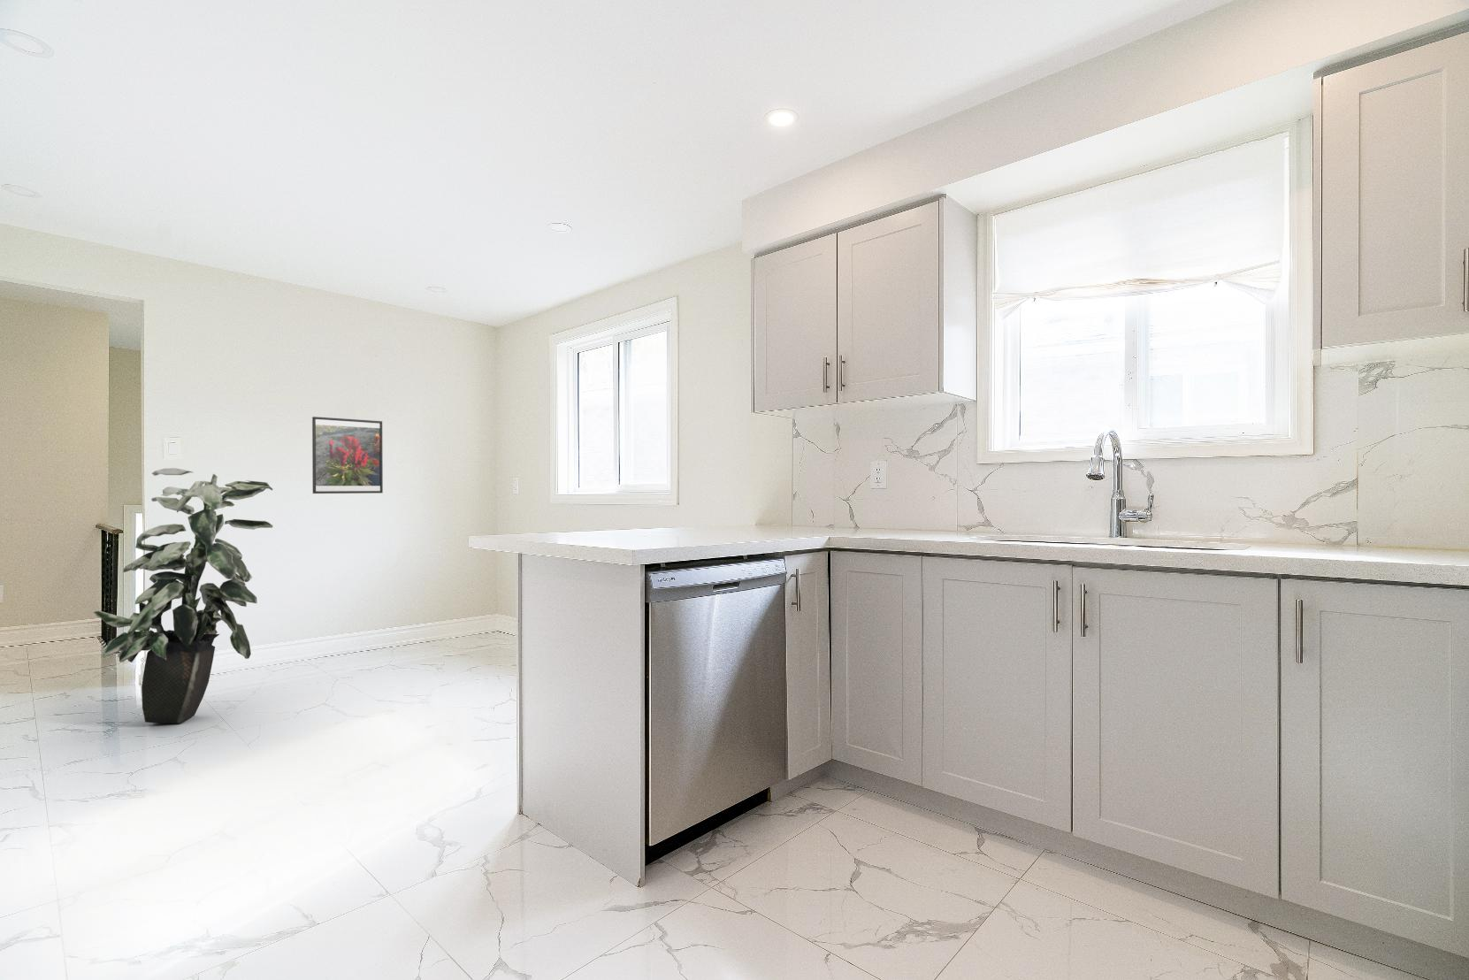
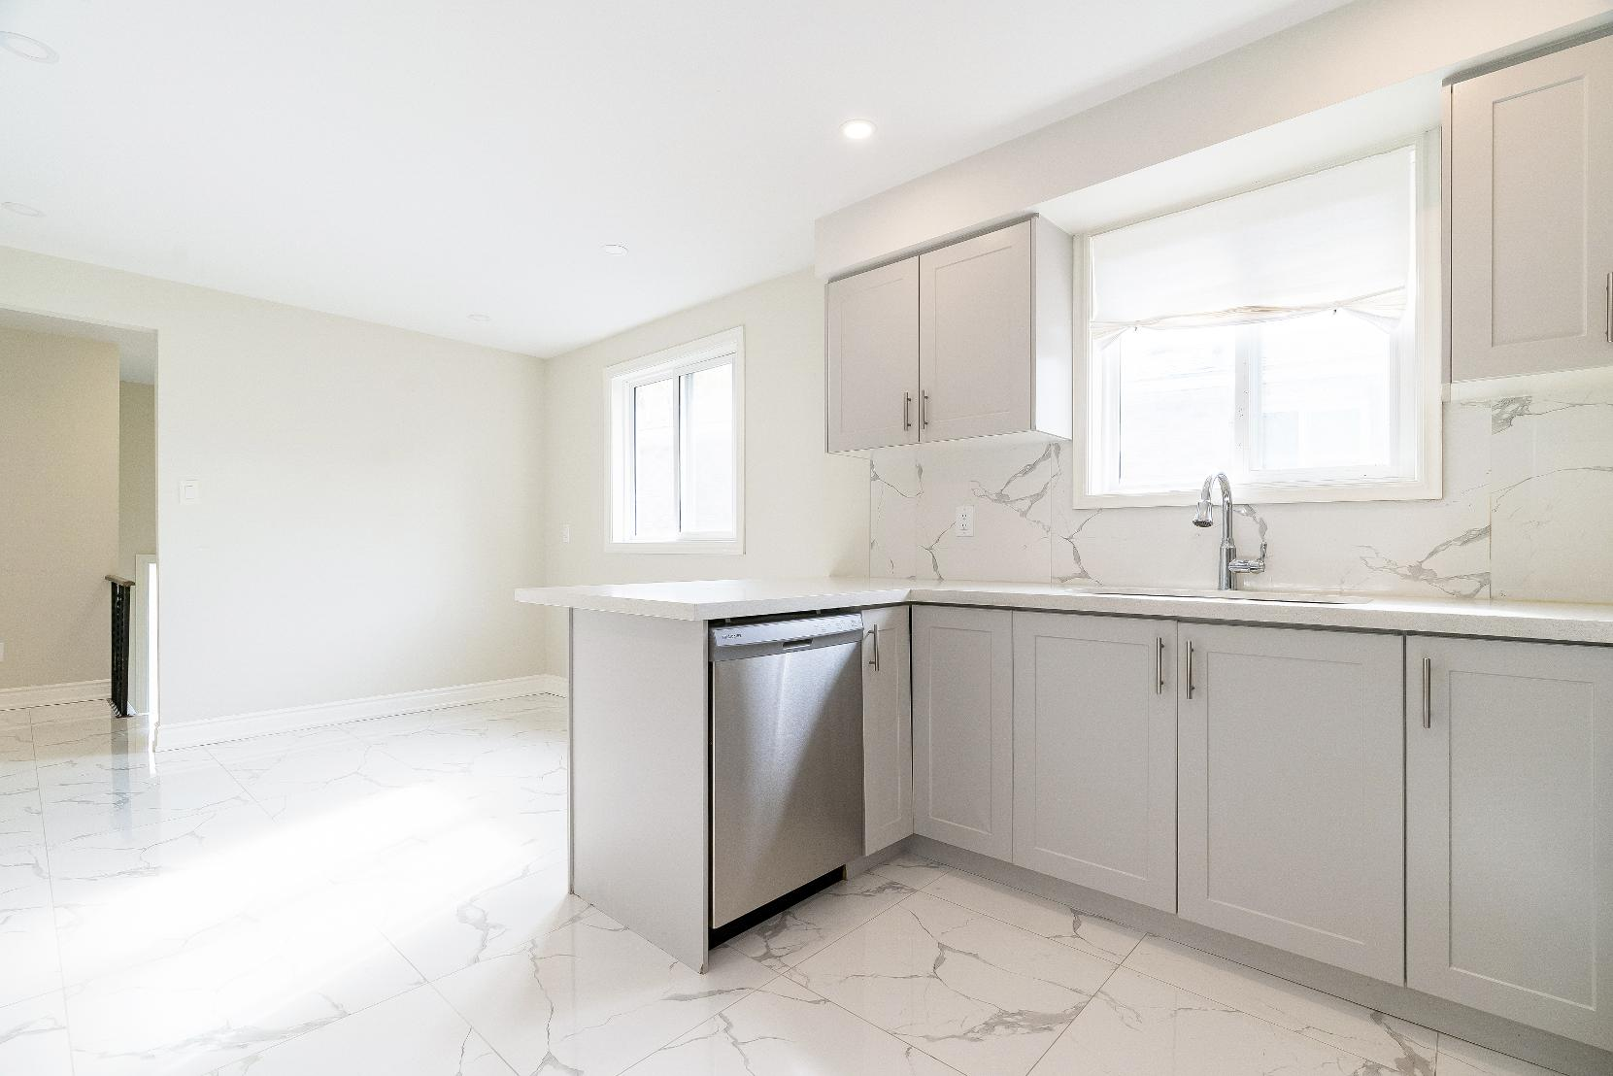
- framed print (349, 455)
- indoor plant (189, 592)
